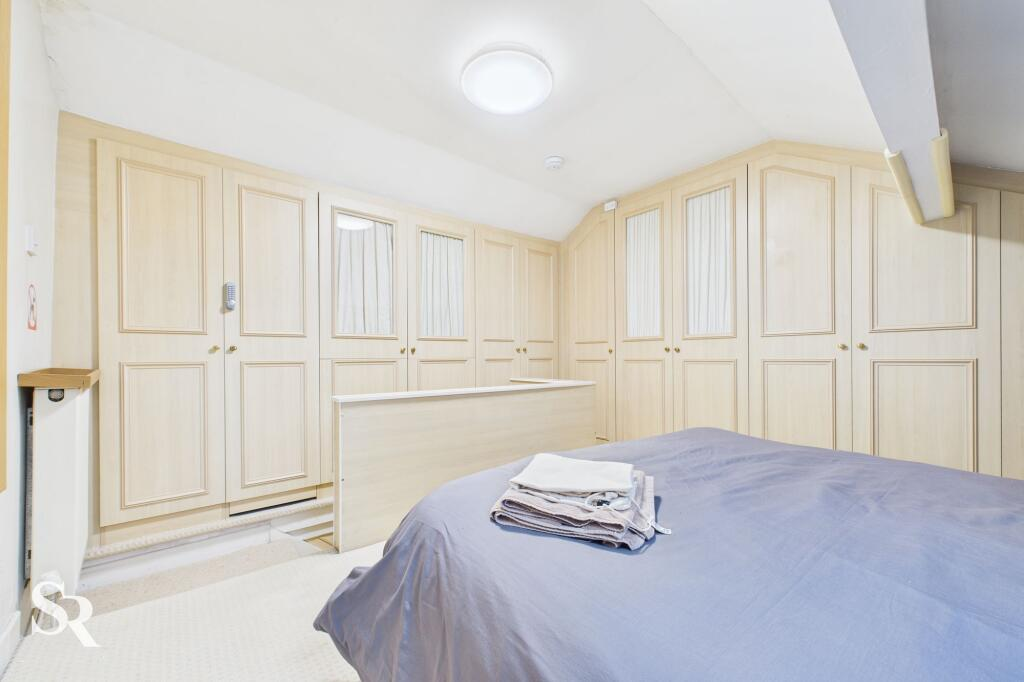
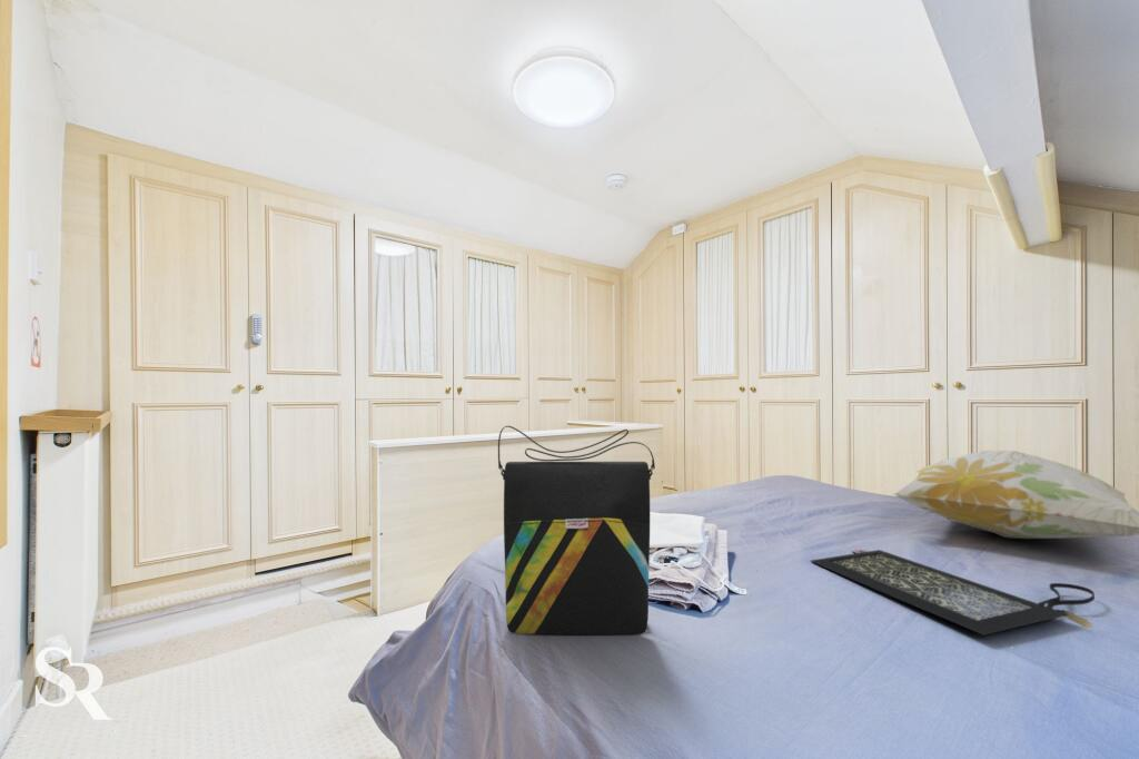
+ clutch bag (933, 585)
+ decorative pillow (1010, 493)
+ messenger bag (576, 528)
